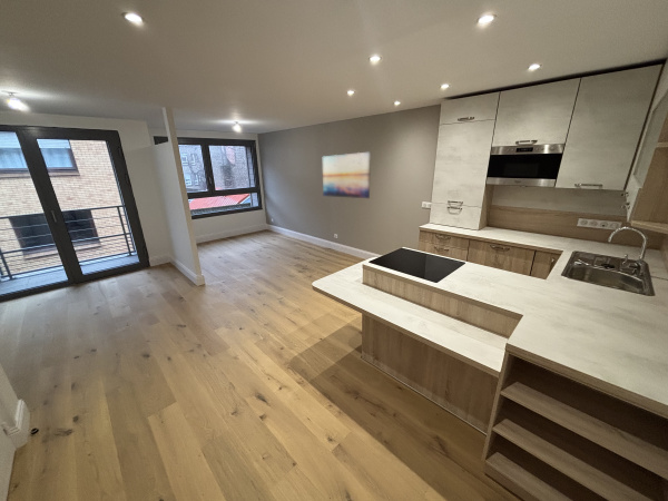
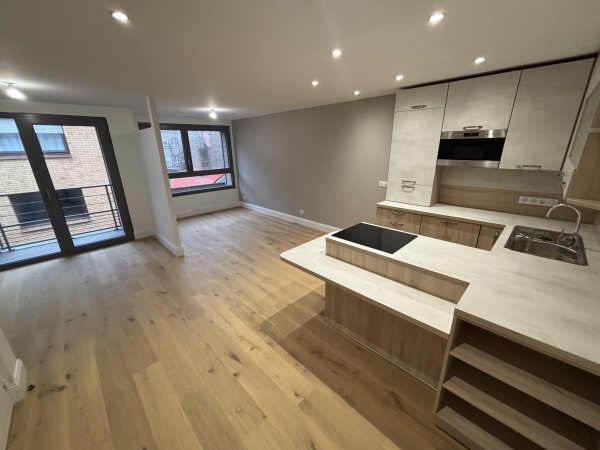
- wall art (344, 176)
